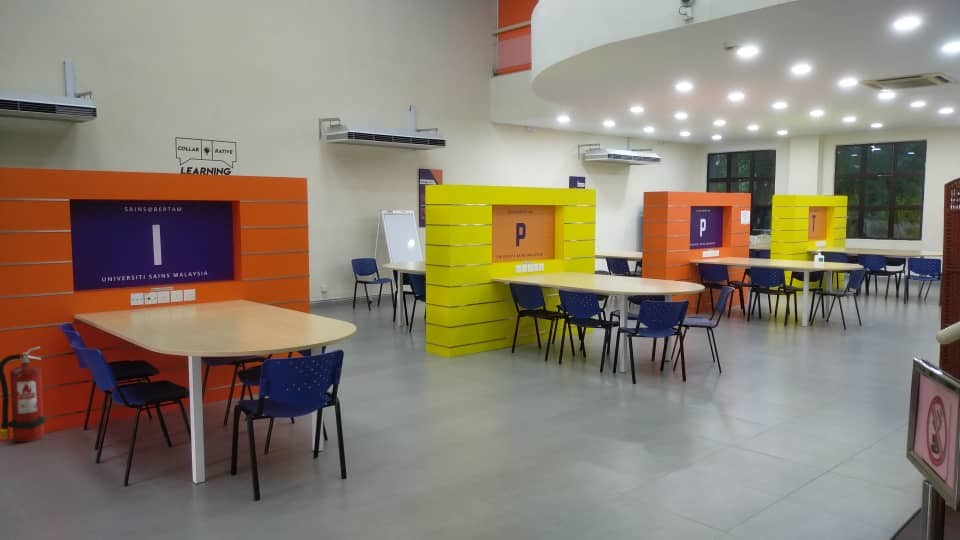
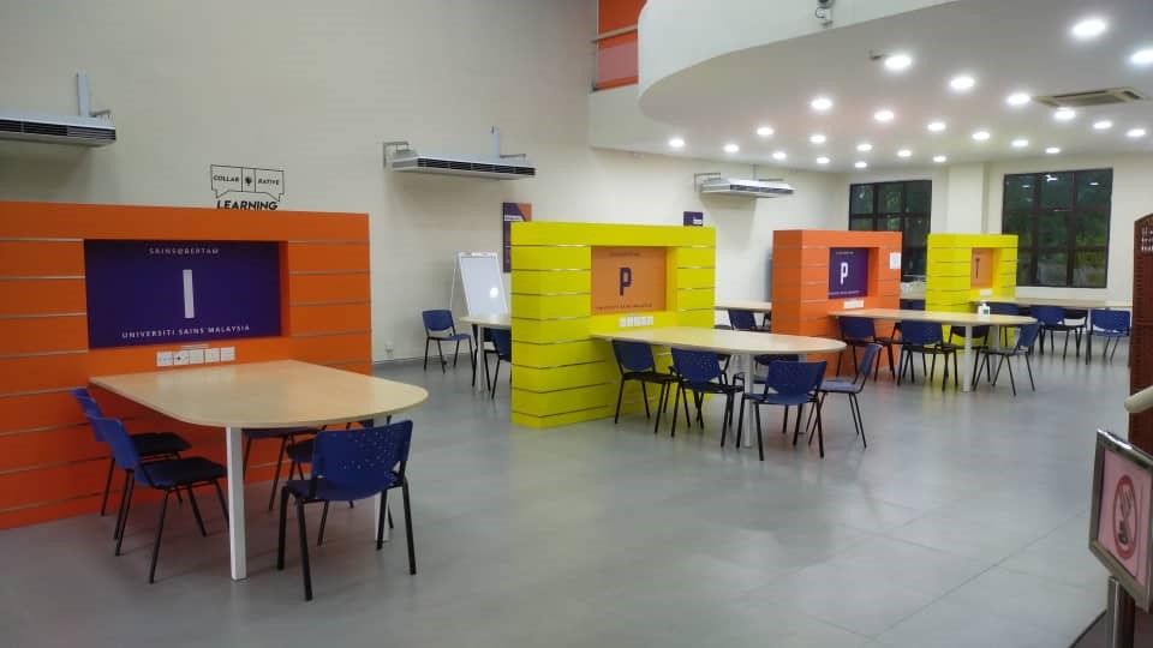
- fire extinguisher (21, 394)
